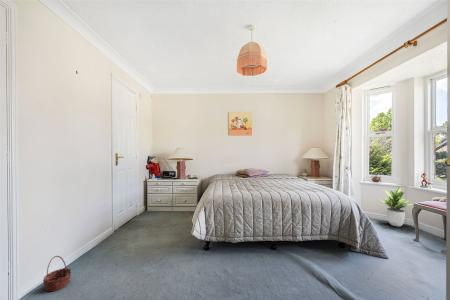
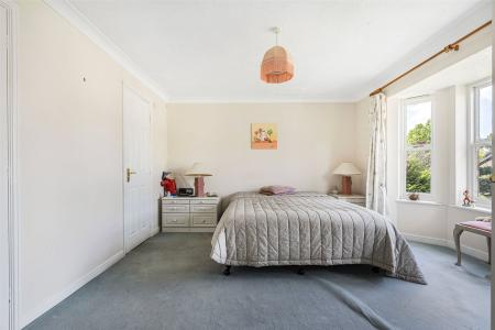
- basket (57, 270)
- potted plant (394, 205)
